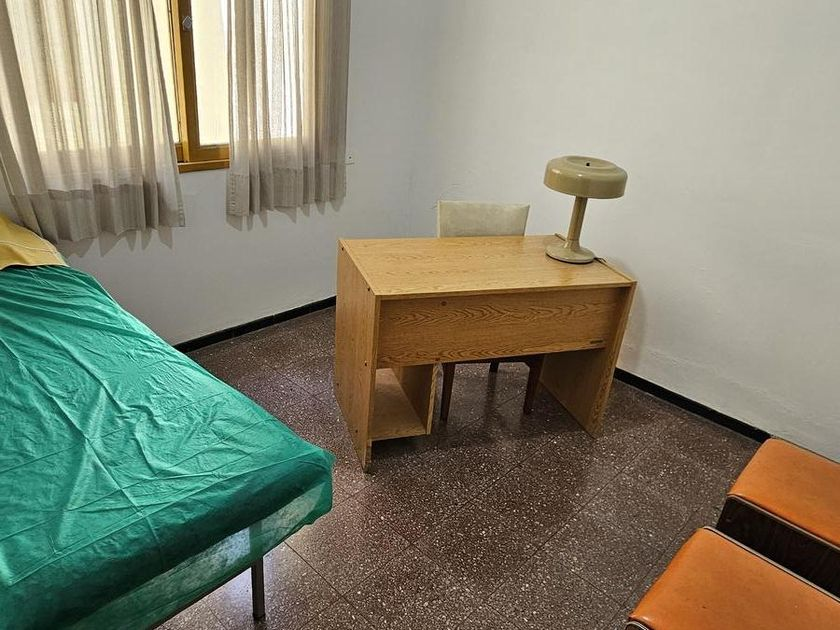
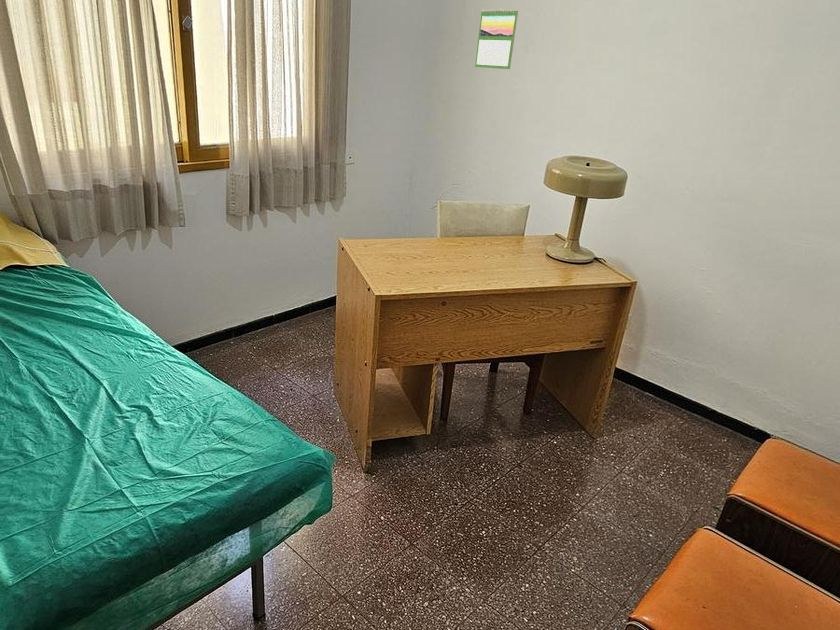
+ calendar (495, 38)
